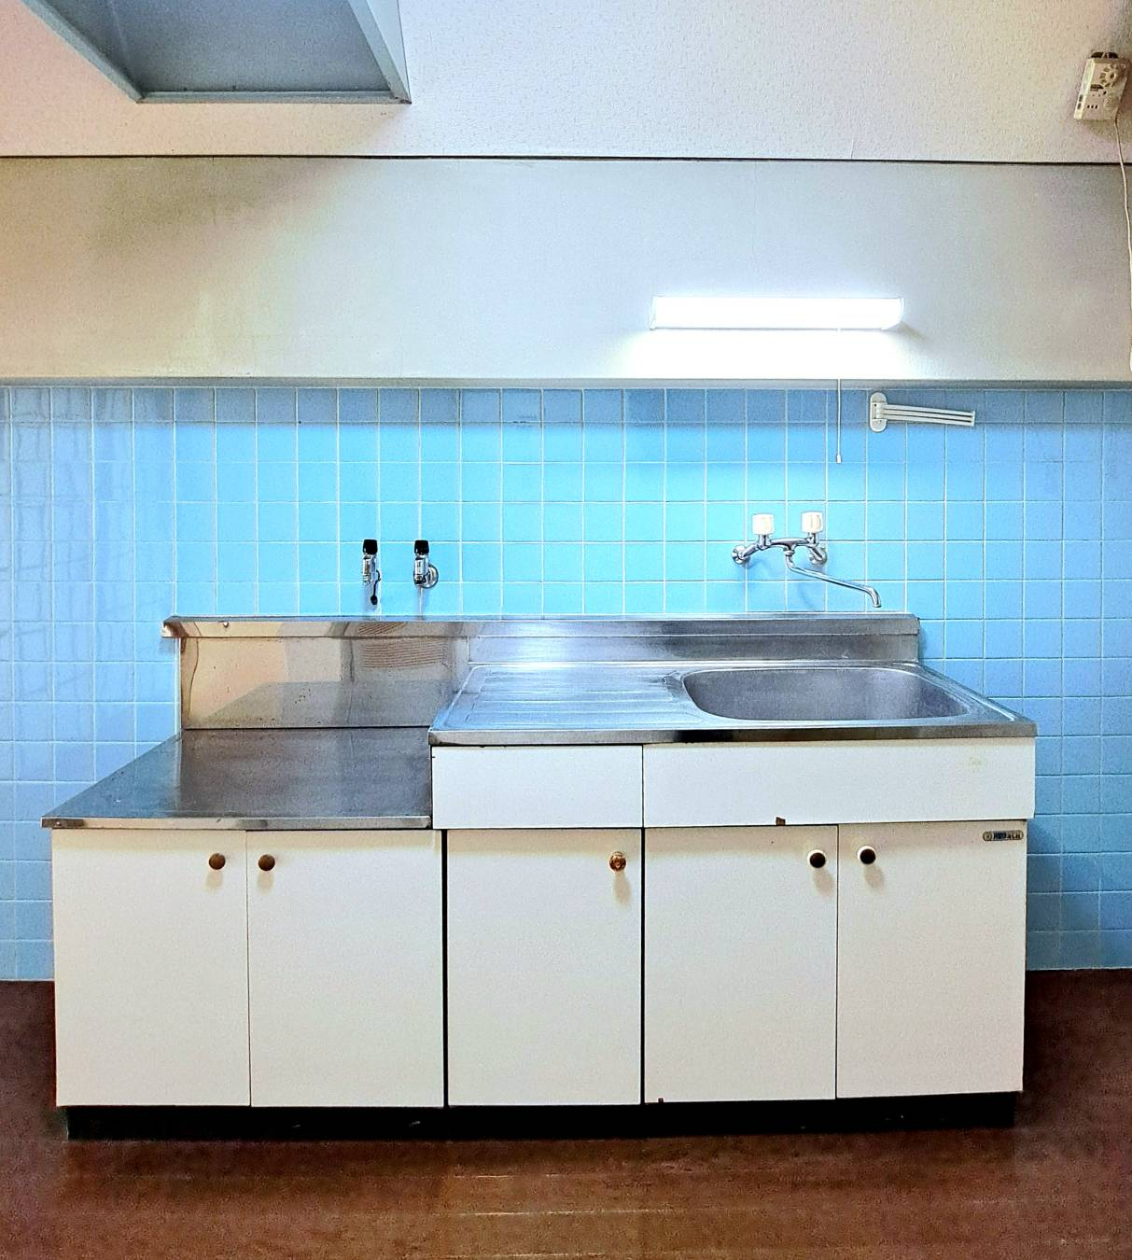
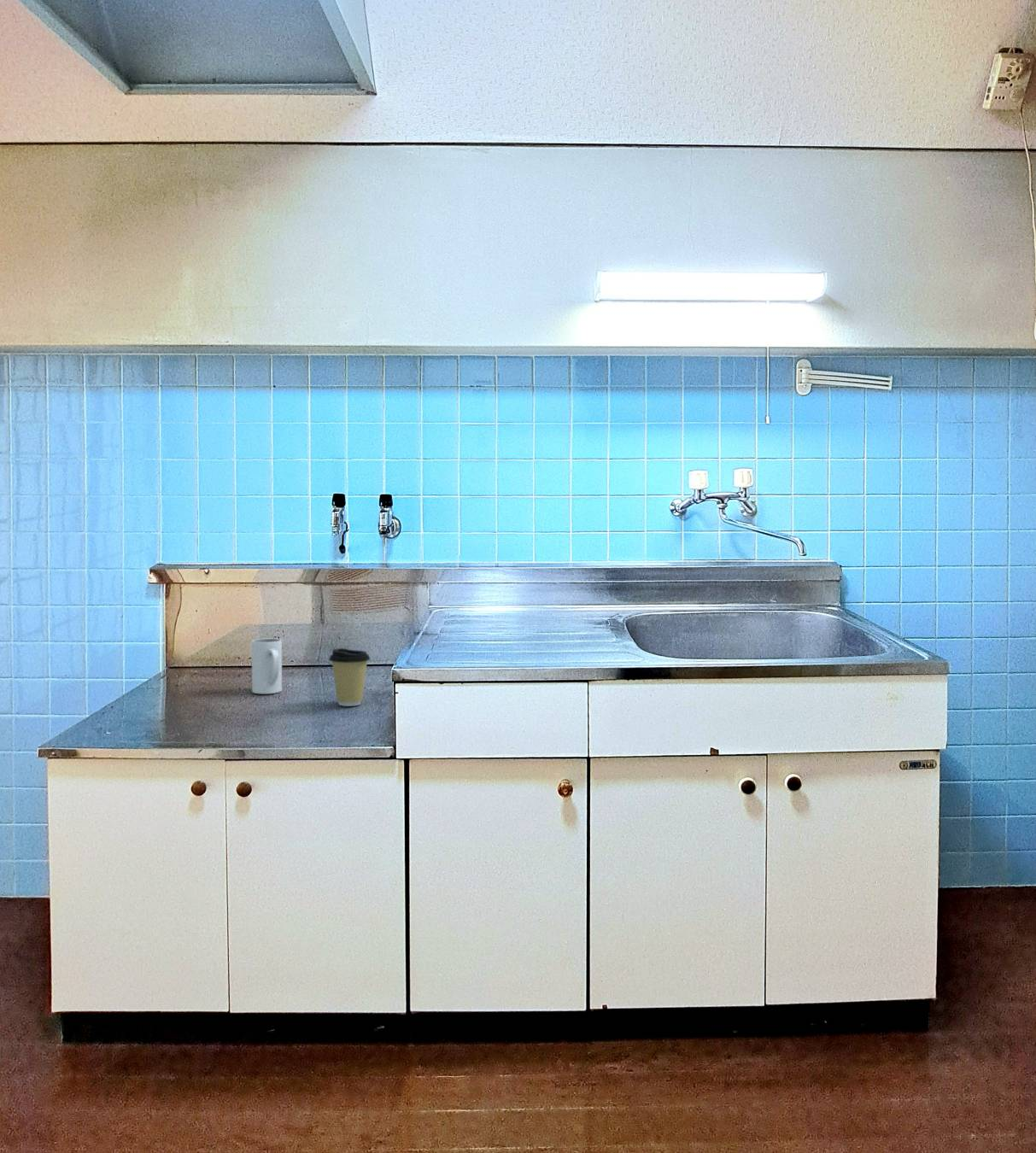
+ mug (269, 666)
+ coffee cup (349, 676)
